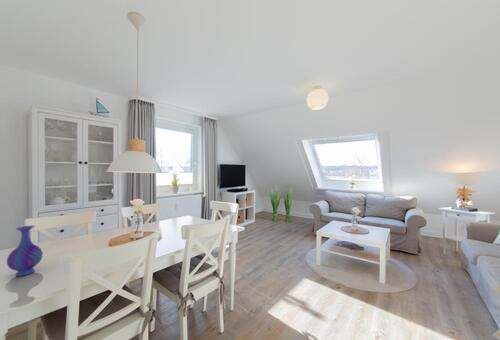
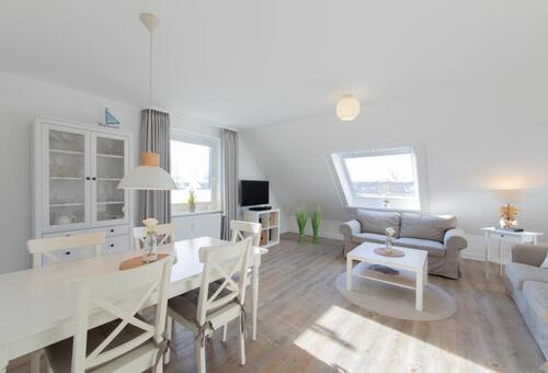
- vase (25, 250)
